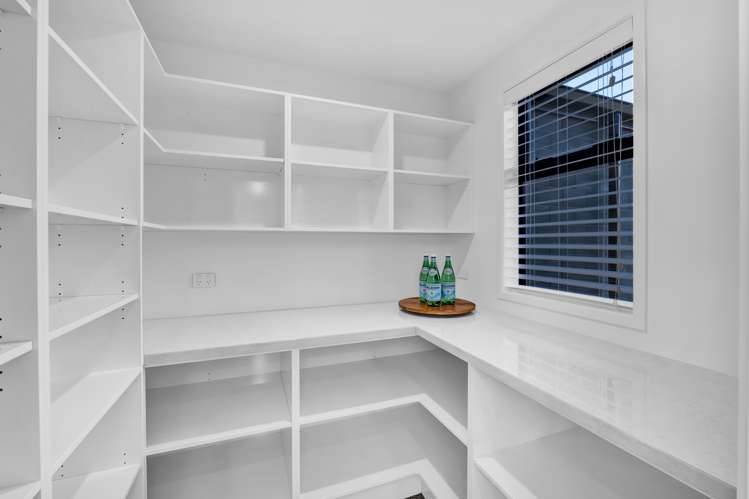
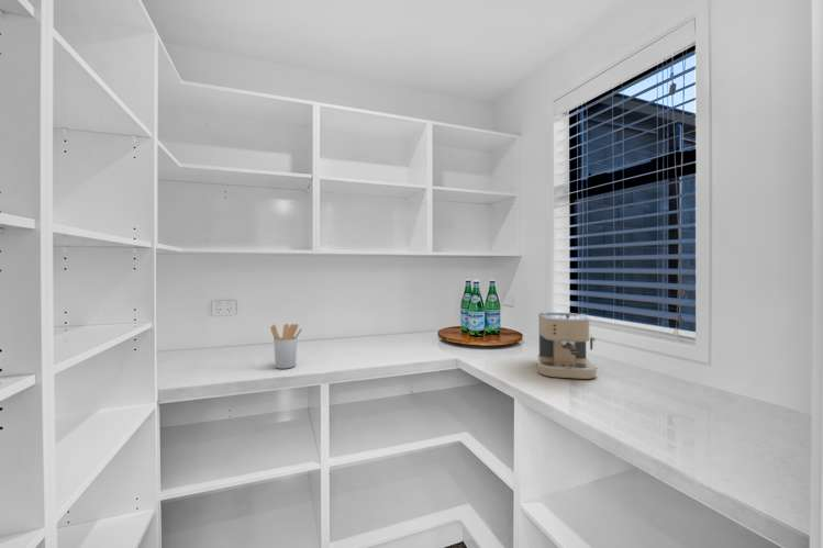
+ utensil holder (287, 344)
+ coffee maker (565, 342)
